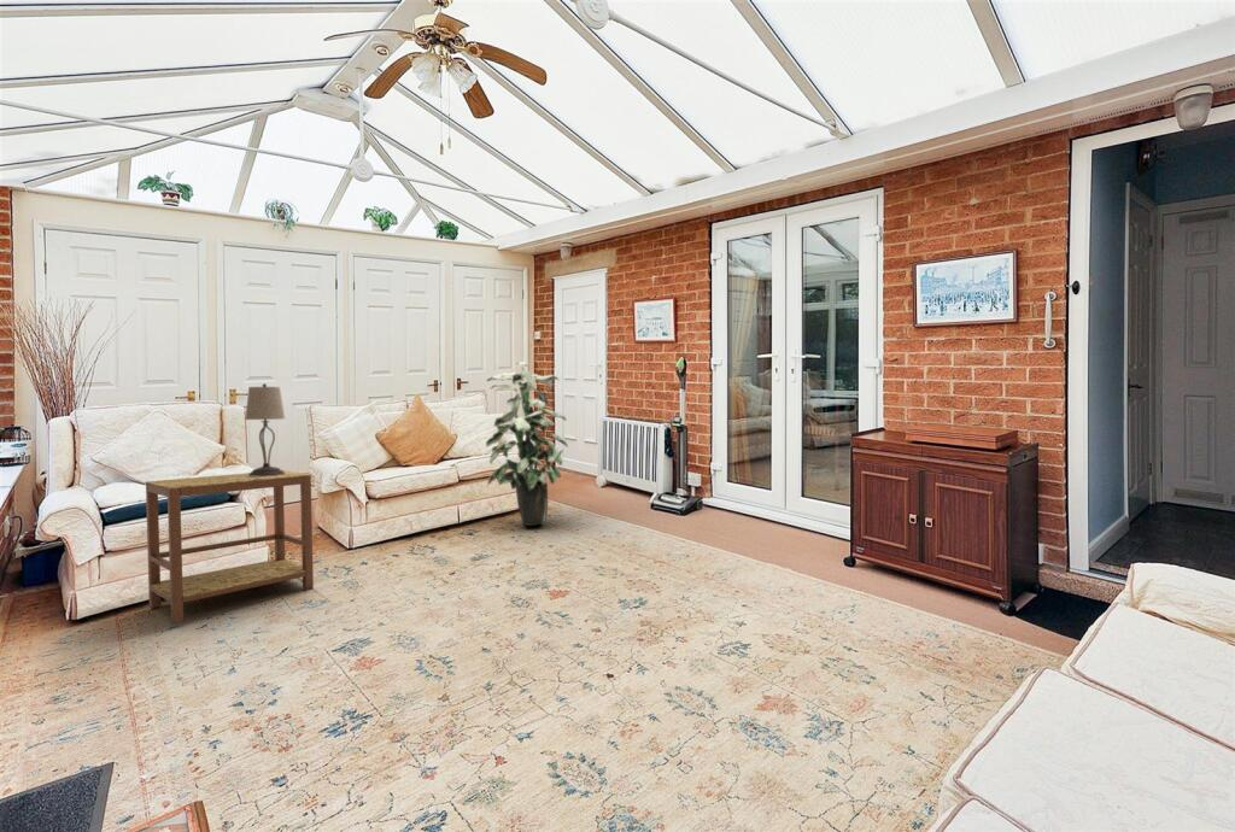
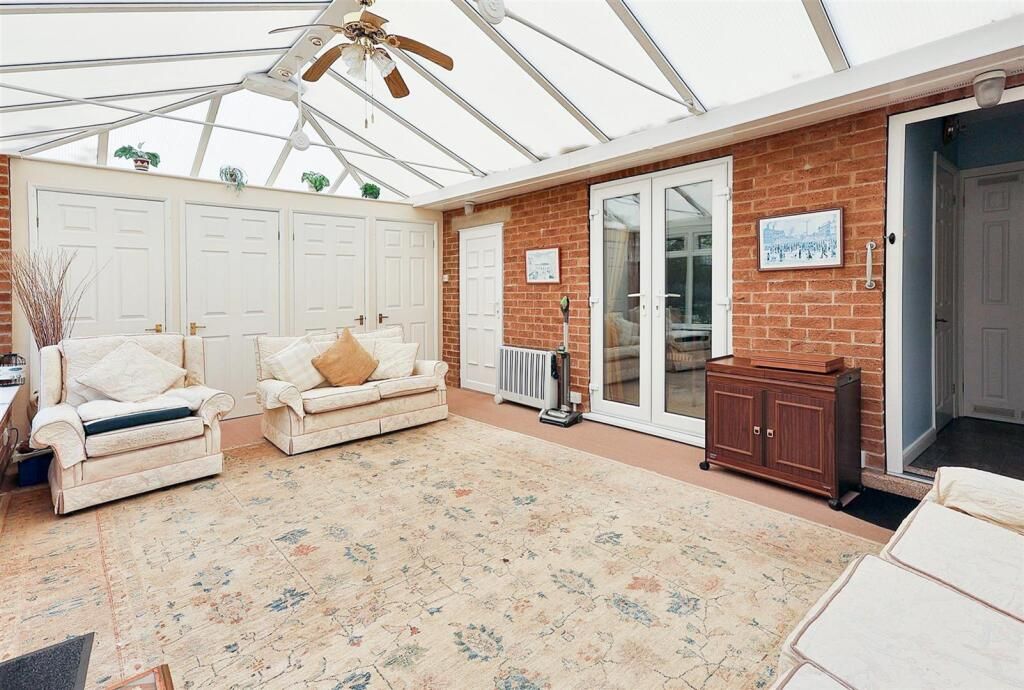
- side table (234, 540)
- indoor plant (525, 444)
- table lamp (264, 428)
